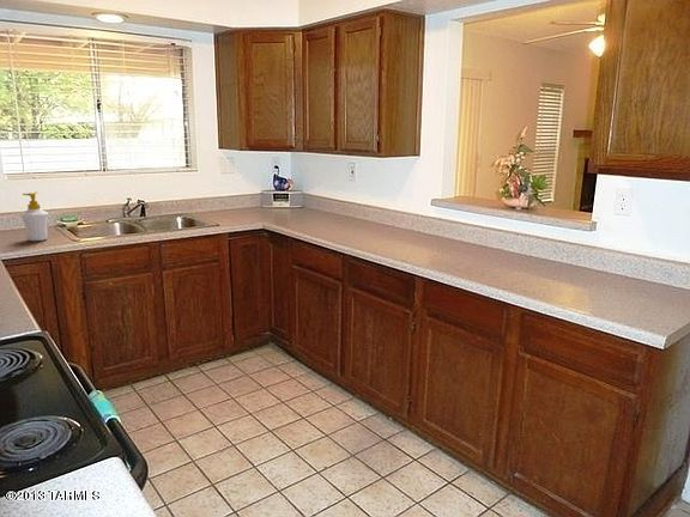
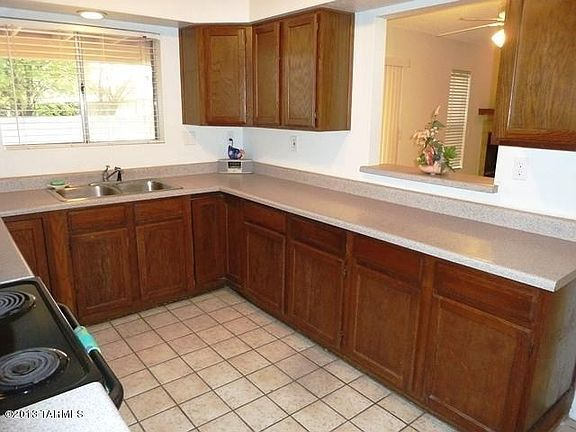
- soap bottle (35, 215)
